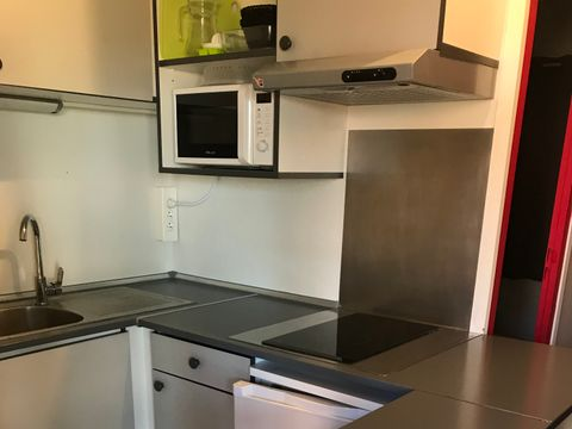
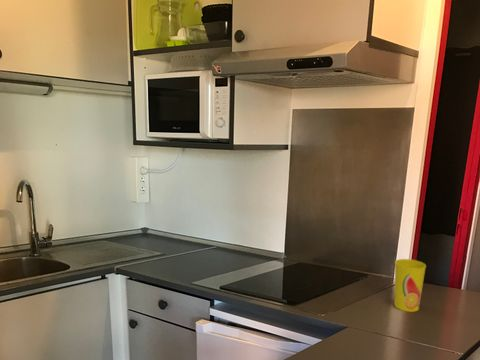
+ cup (408, 285)
